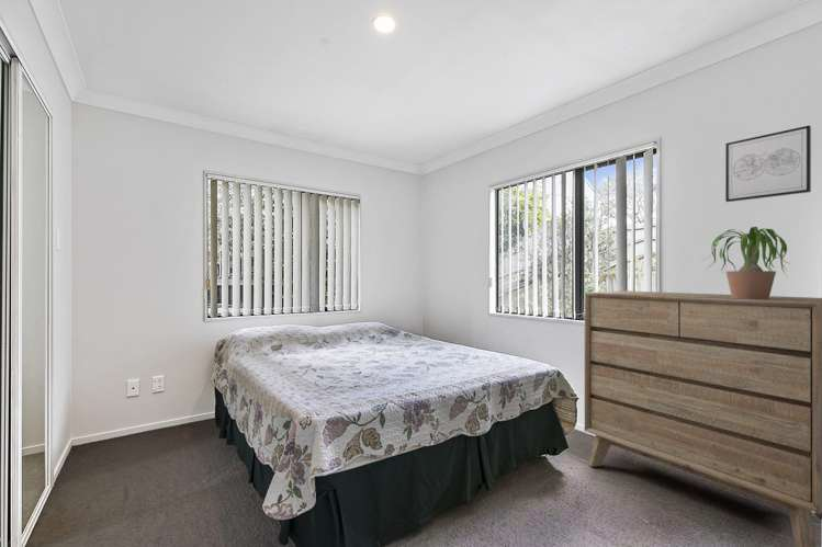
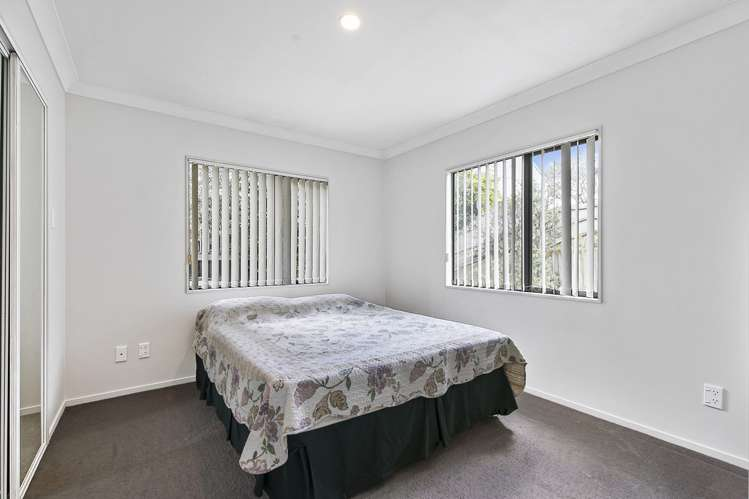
- wall art (765, 166)
- potted plant (744, 262)
- dresser (696, 391)
